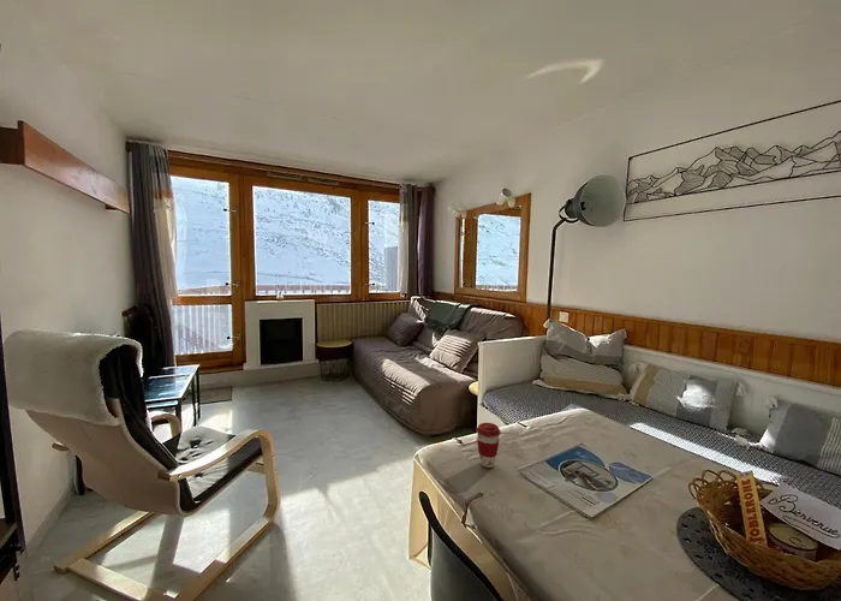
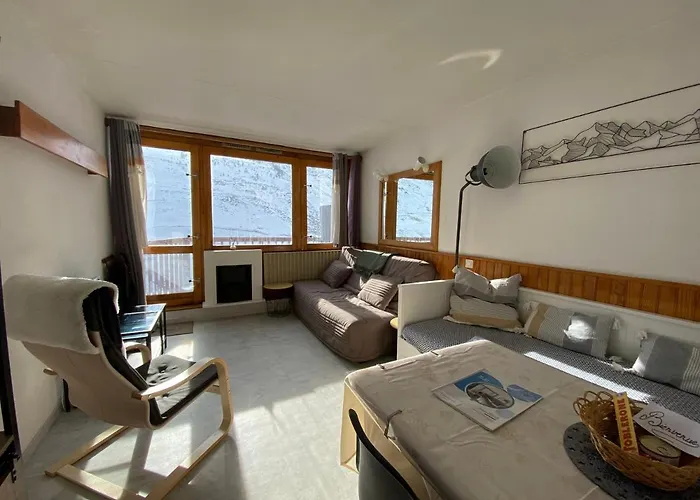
- coffee cup (488, 445)
